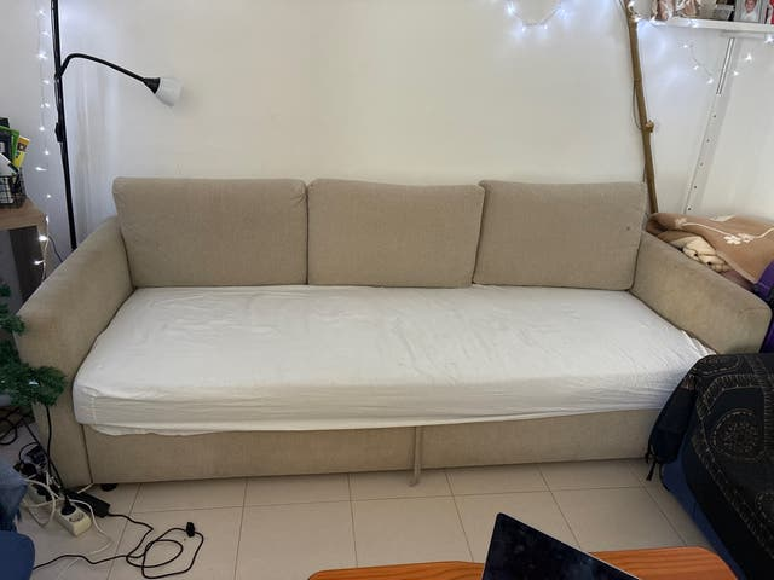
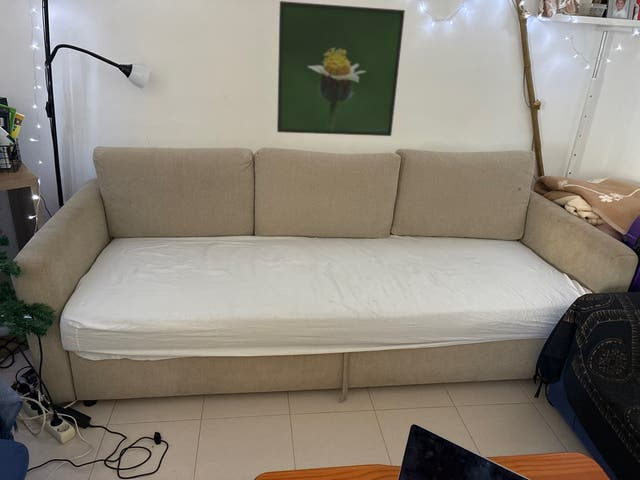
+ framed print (338, 72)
